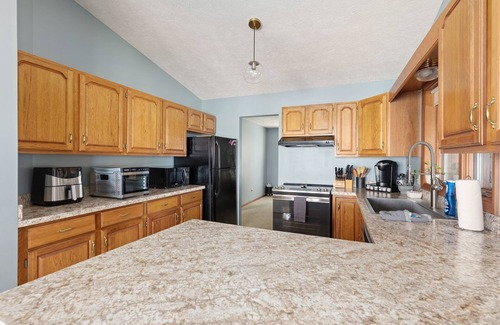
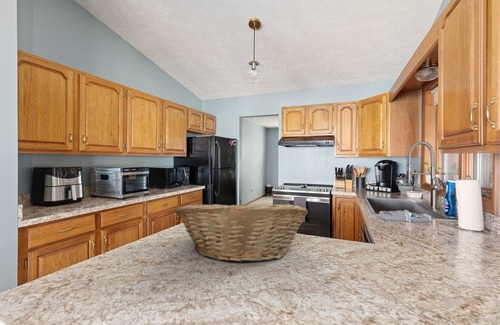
+ fruit basket (241, 223)
